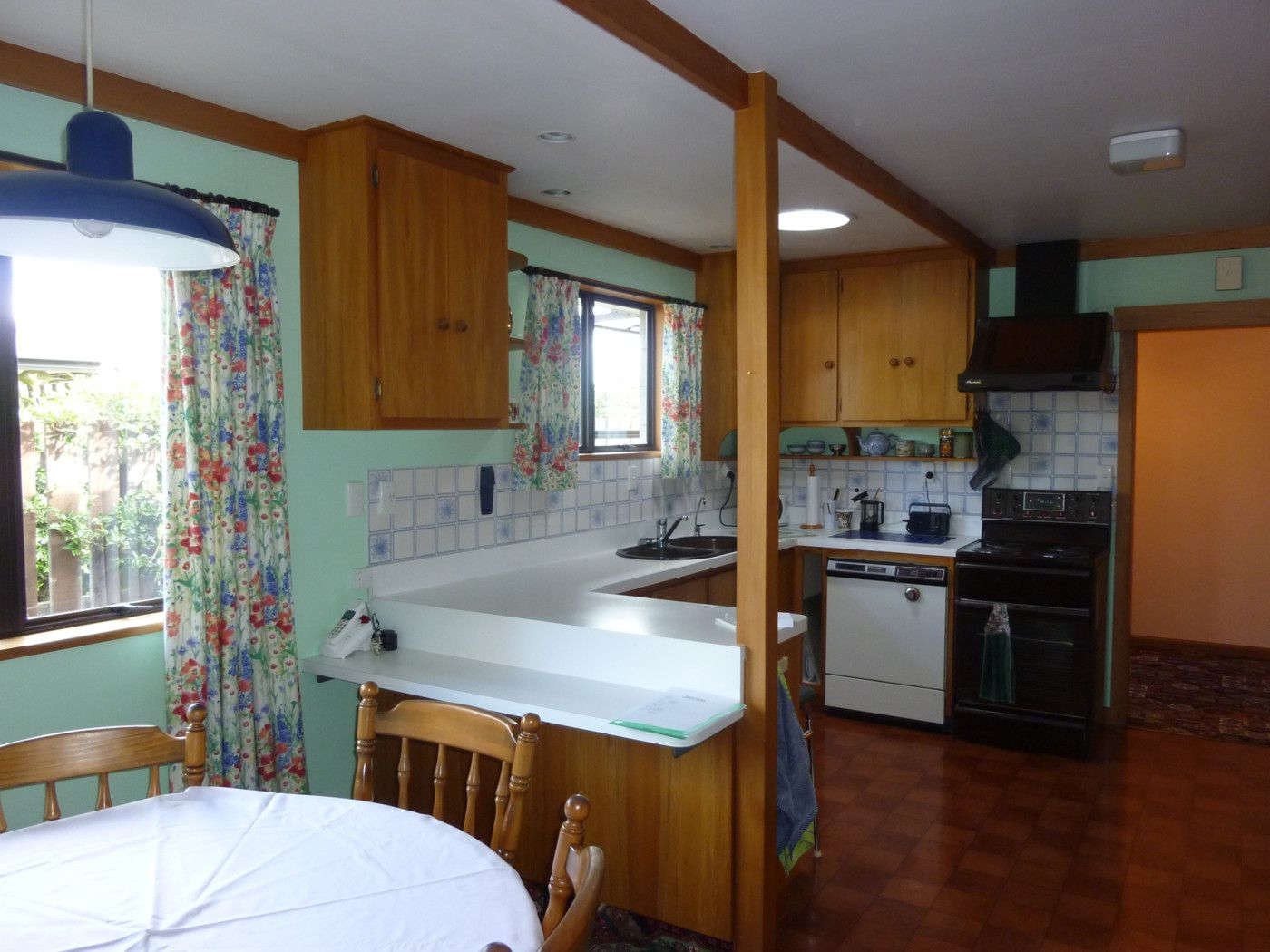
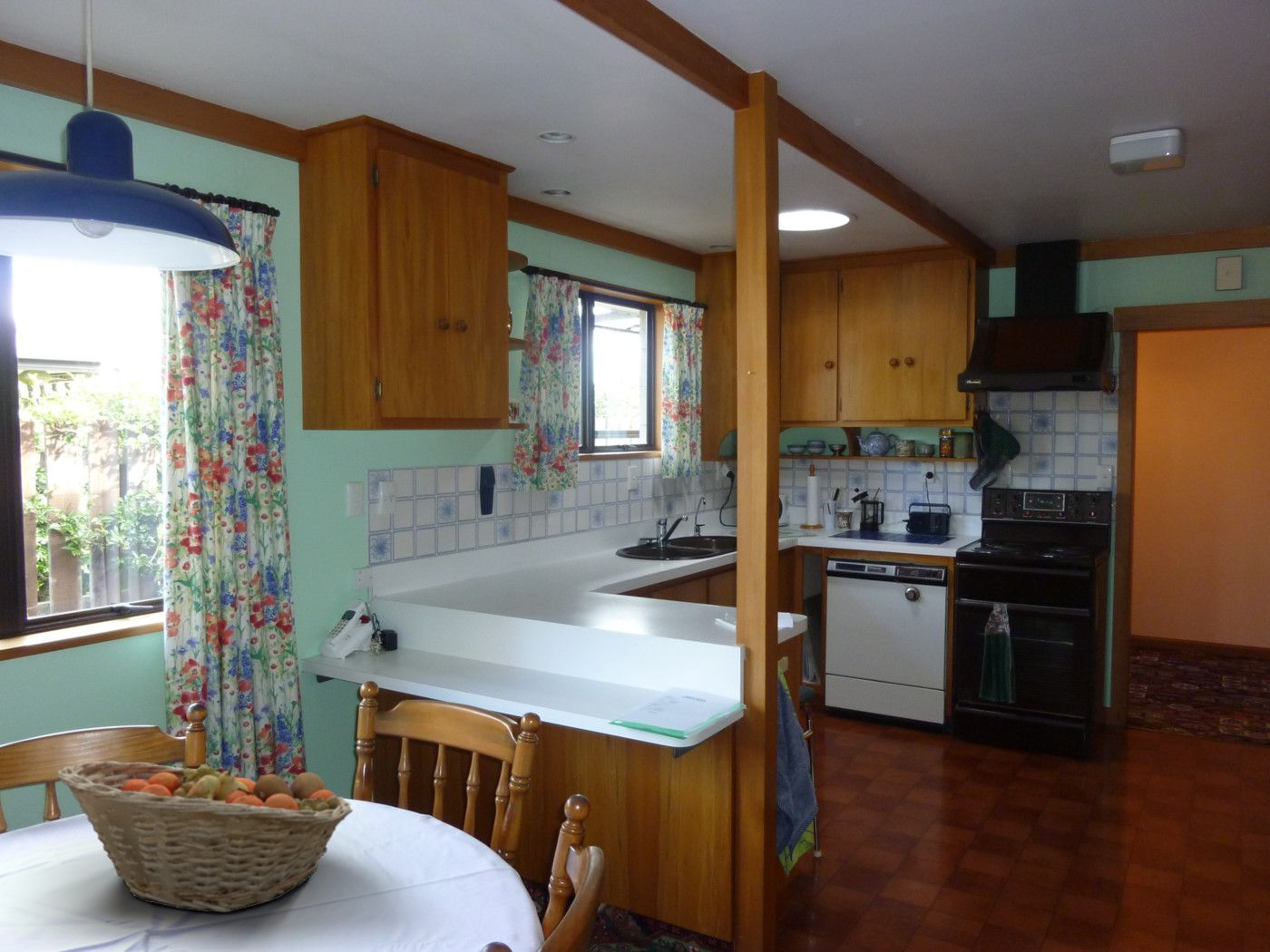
+ fruit basket (209, 813)
